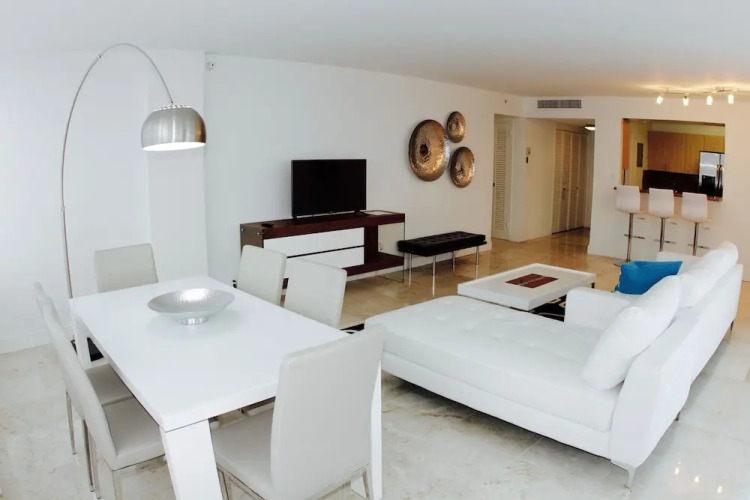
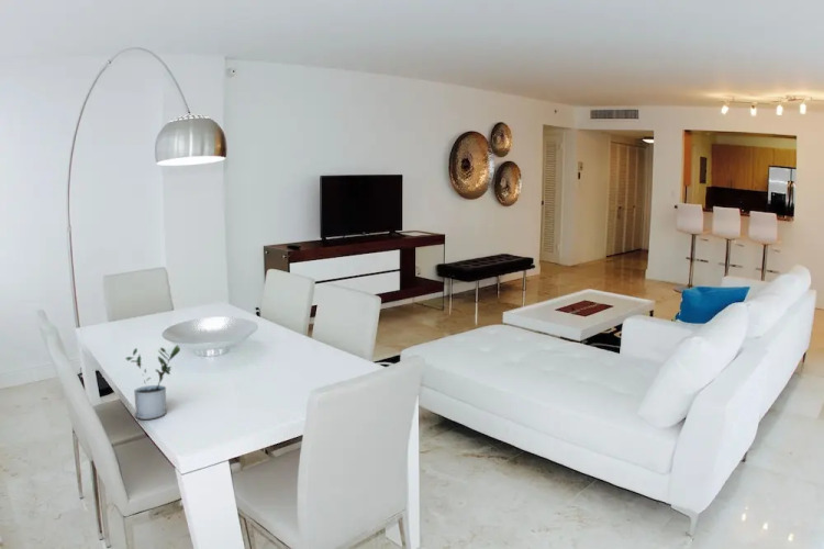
+ potted plant (149, 378)
